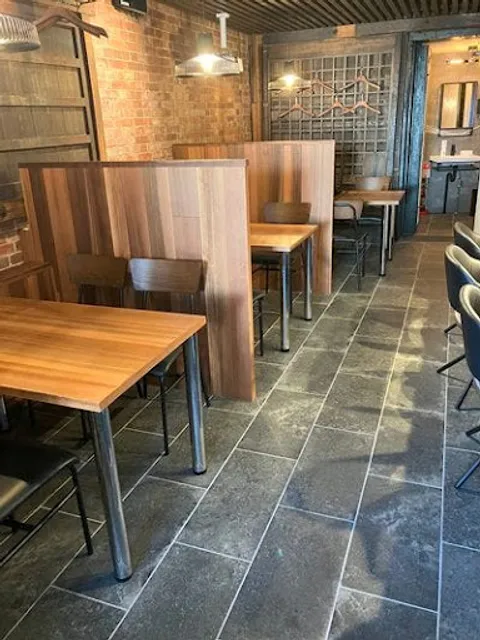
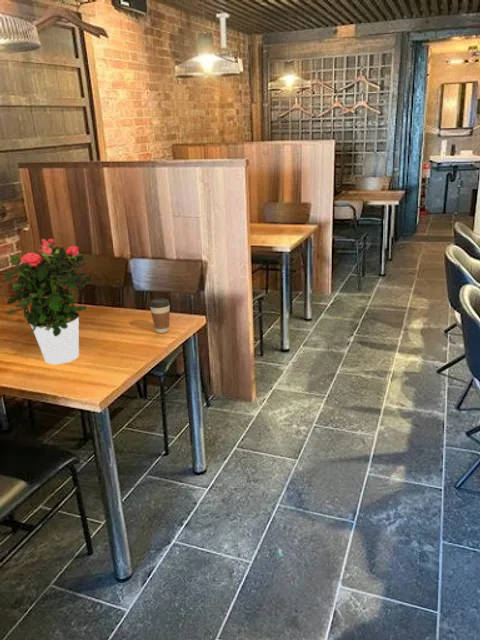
+ coffee cup (160, 315)
+ potted flower (52, 301)
